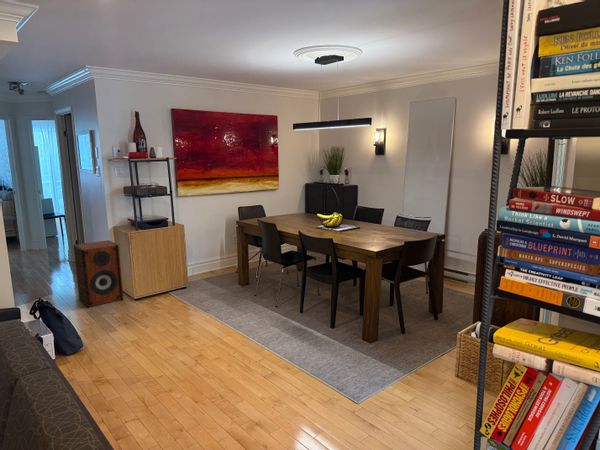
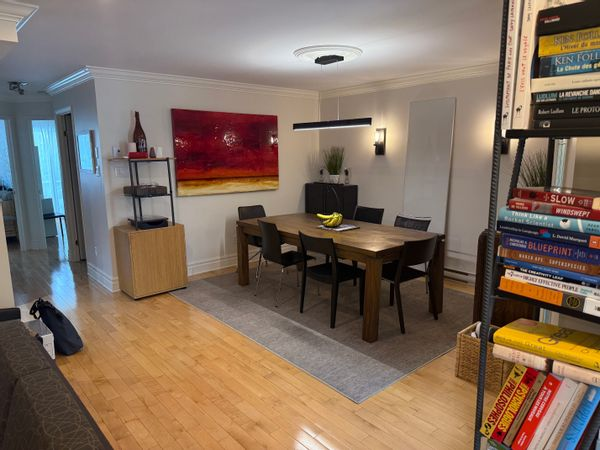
- speaker (98, 272)
